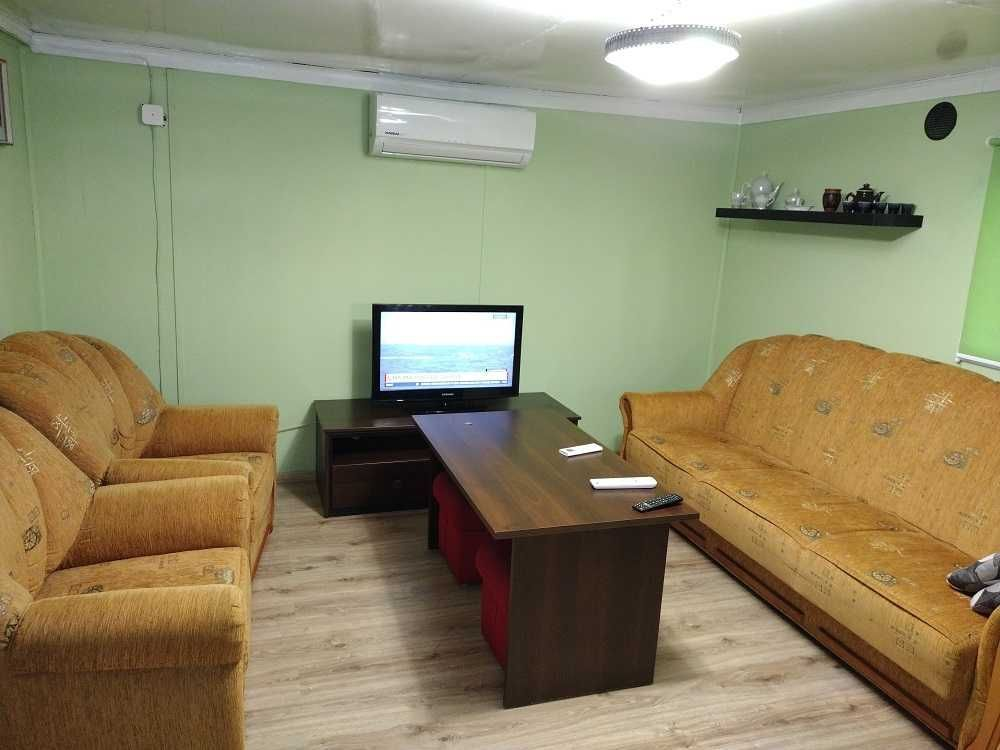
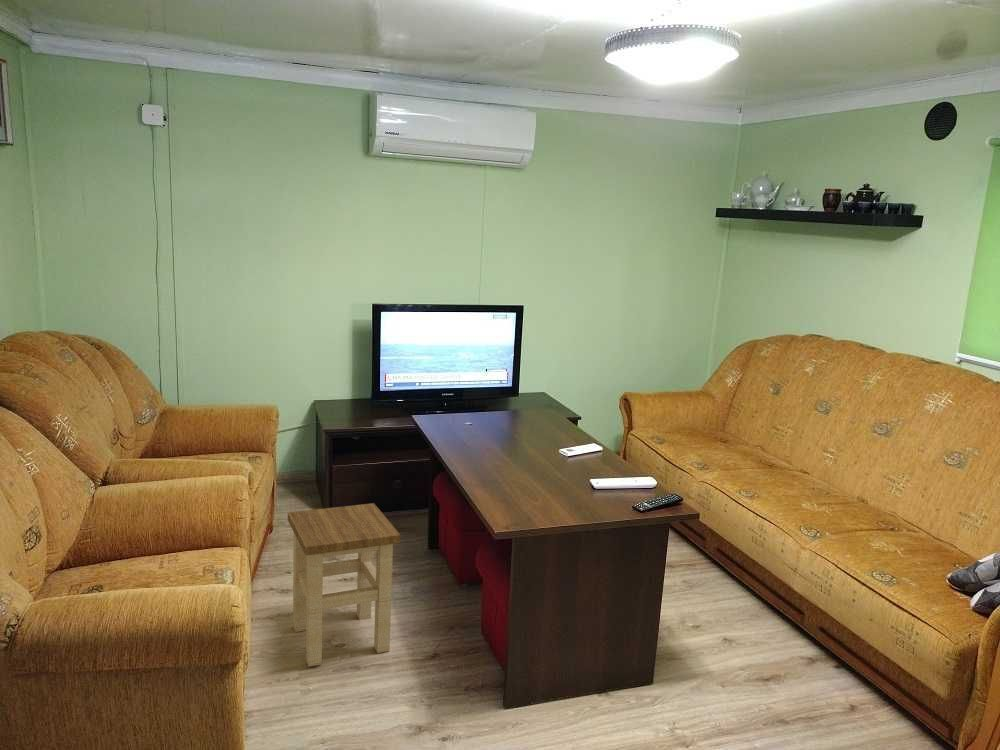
+ stool (339, 574)
